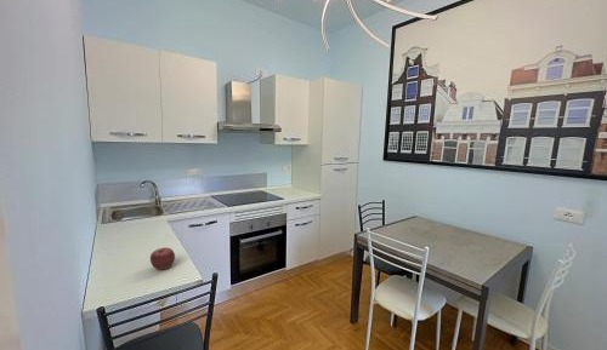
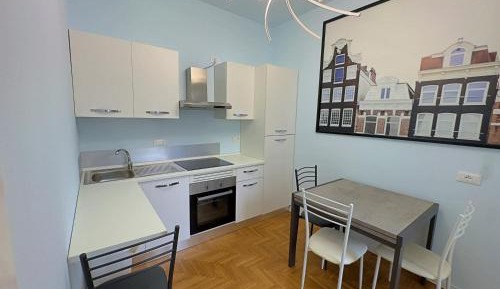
- apple (163, 258)
